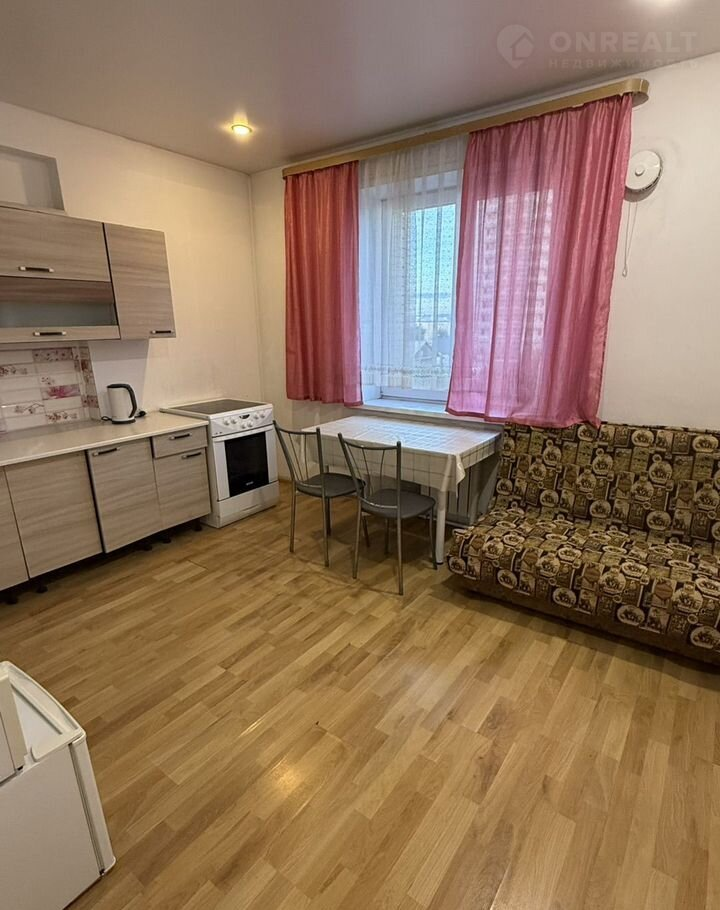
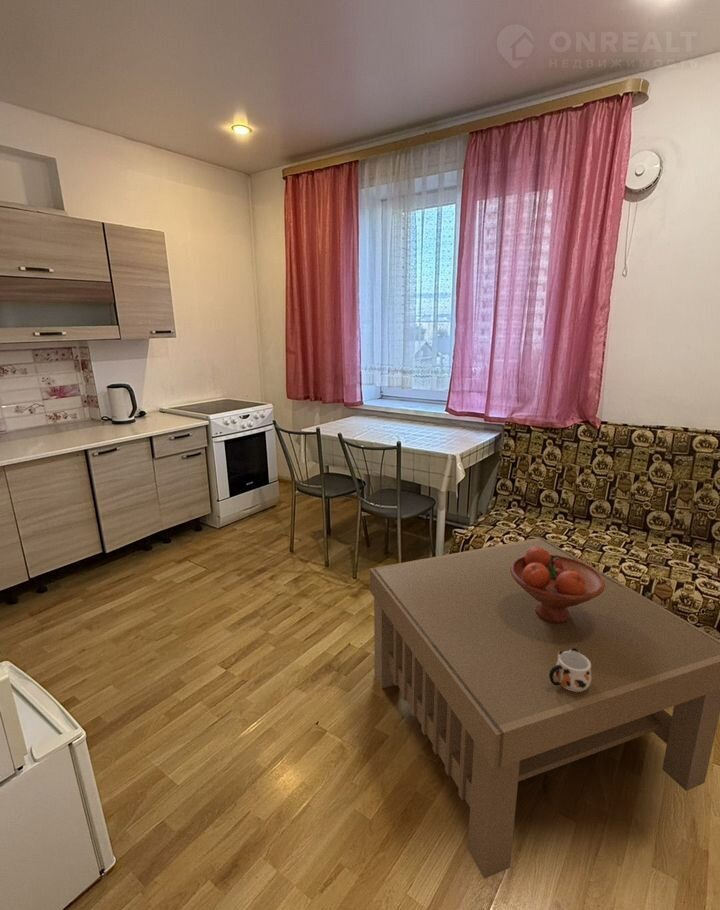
+ coffee table (521, 665)
+ mug (569, 670)
+ fruit bowl (555, 585)
